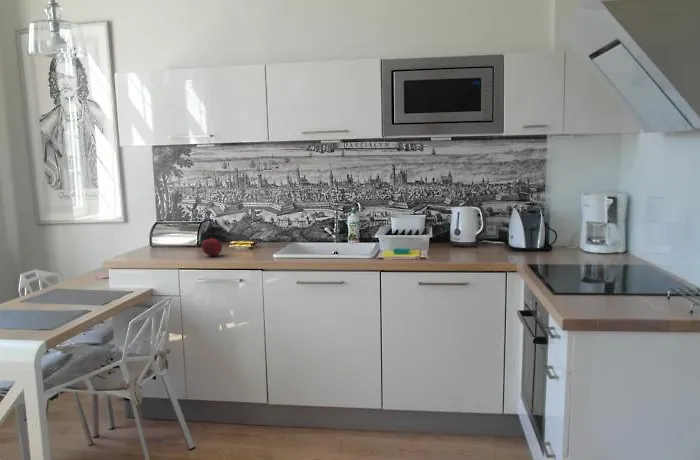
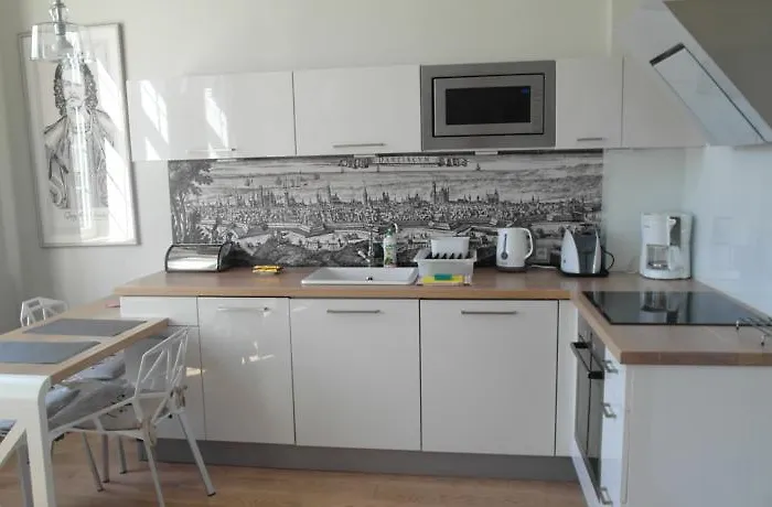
- fruit (212, 246)
